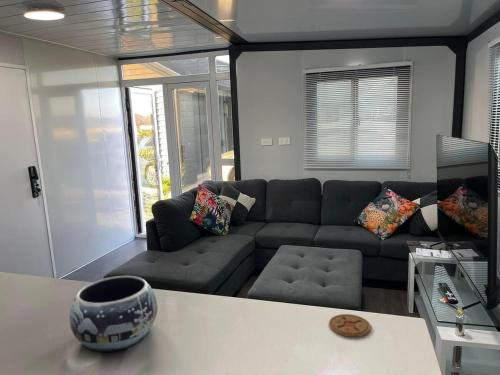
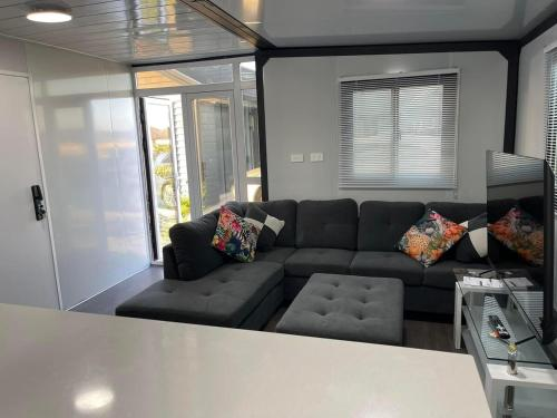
- decorative bowl (115, 311)
- coaster (349, 325)
